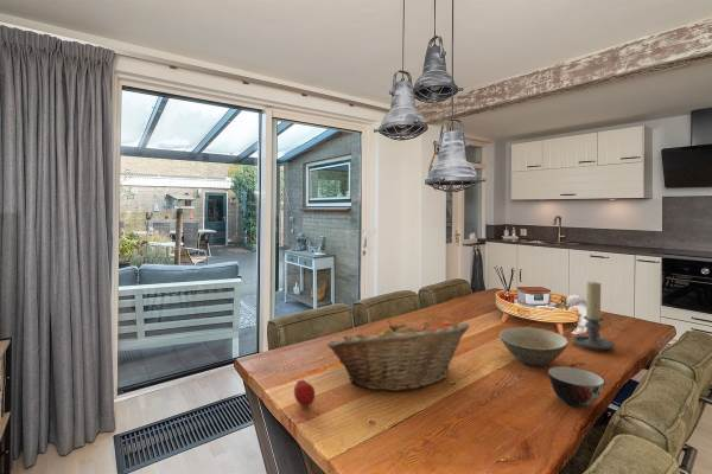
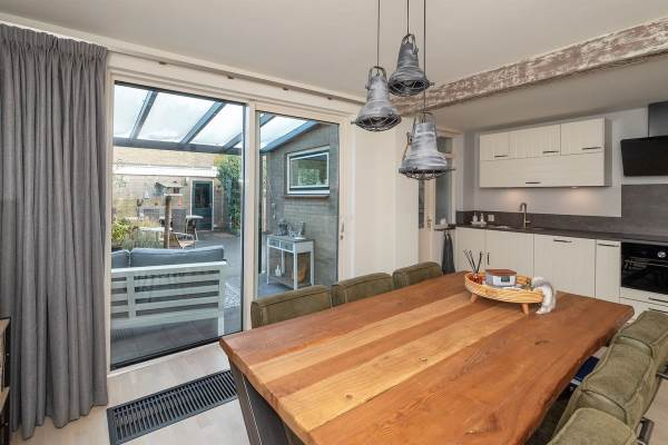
- apple (304, 391)
- soup bowl (574, 389)
- candle holder (593, 313)
- bowl (532, 347)
- fruit basket (399, 346)
